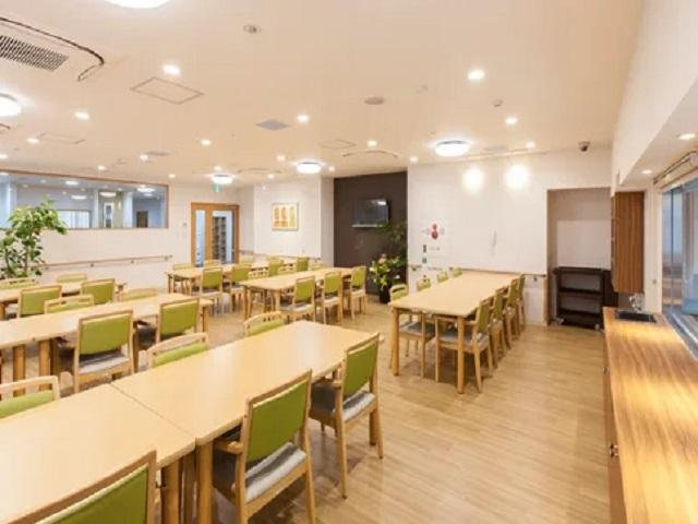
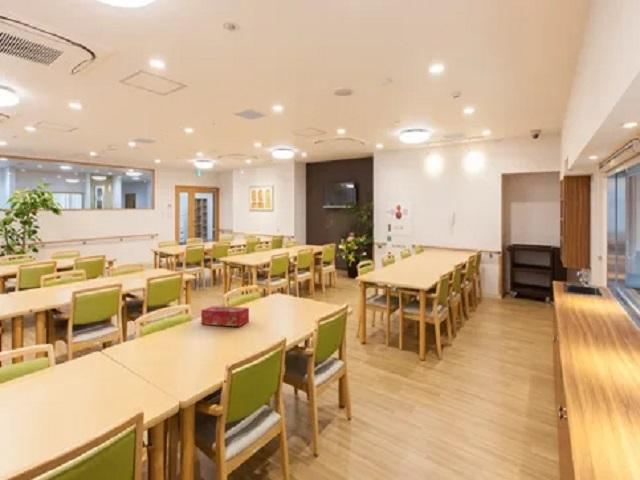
+ tissue box (225, 315)
